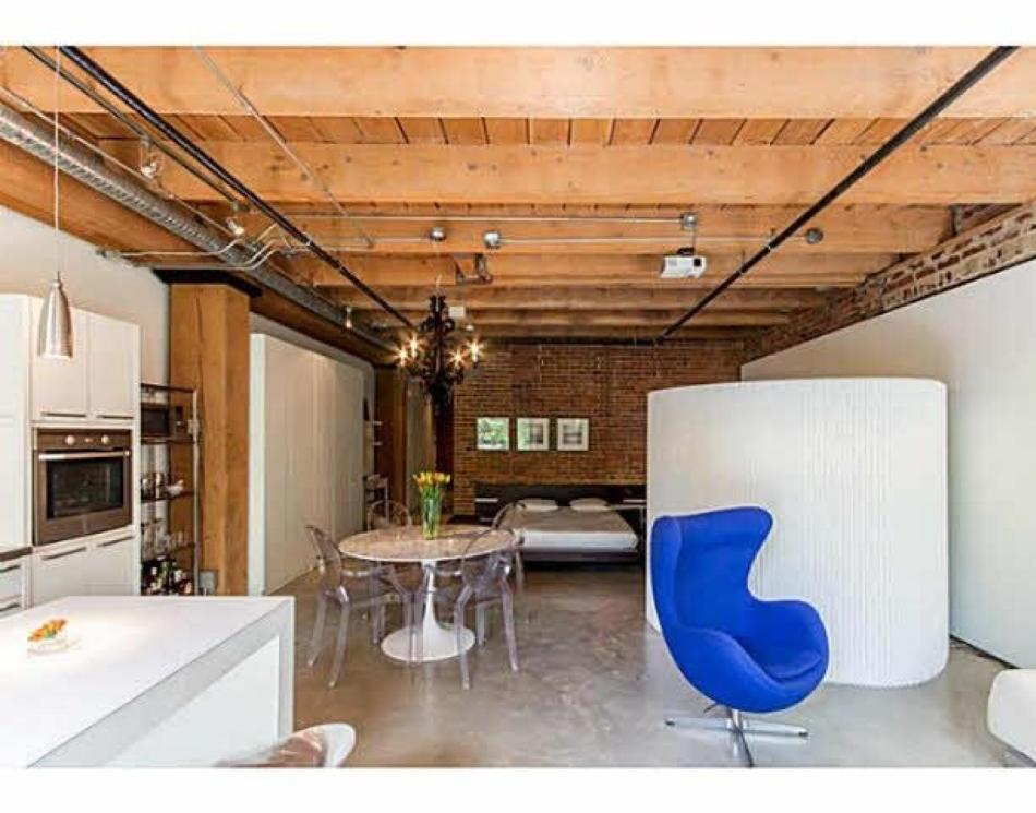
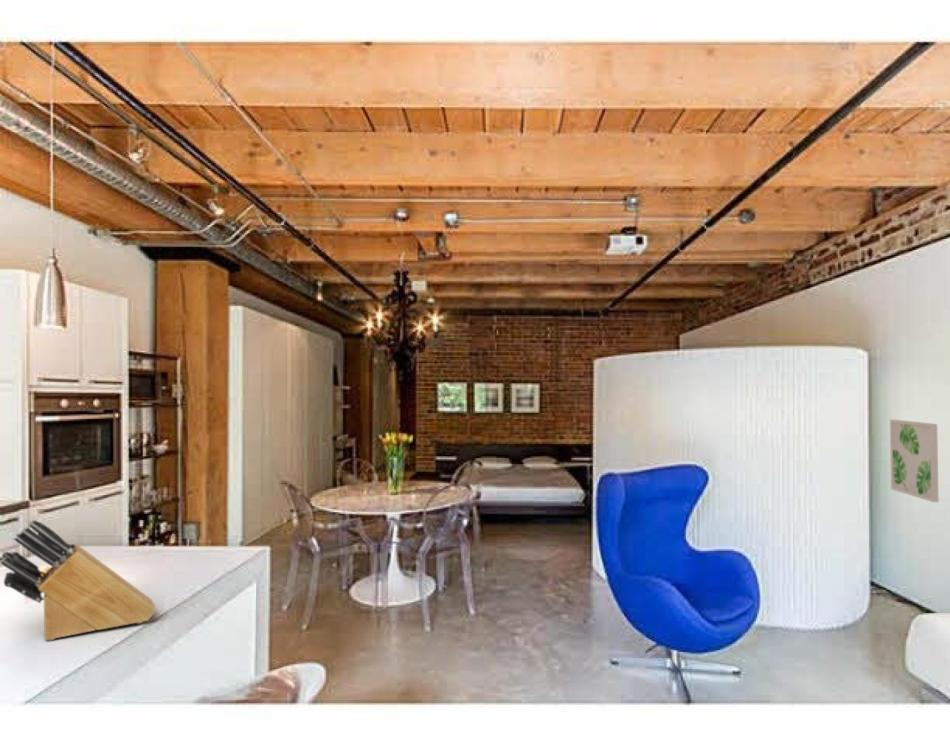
+ wall art (912, 458)
+ knife block (81, 571)
